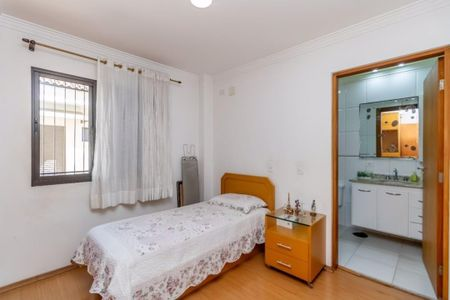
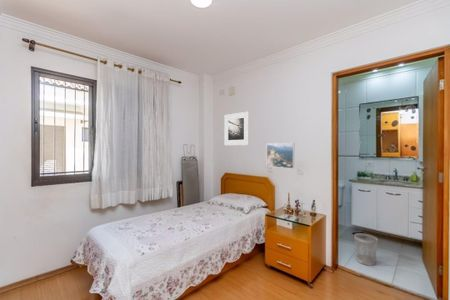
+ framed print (236, 129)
+ wastebasket (365, 249)
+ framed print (279, 155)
